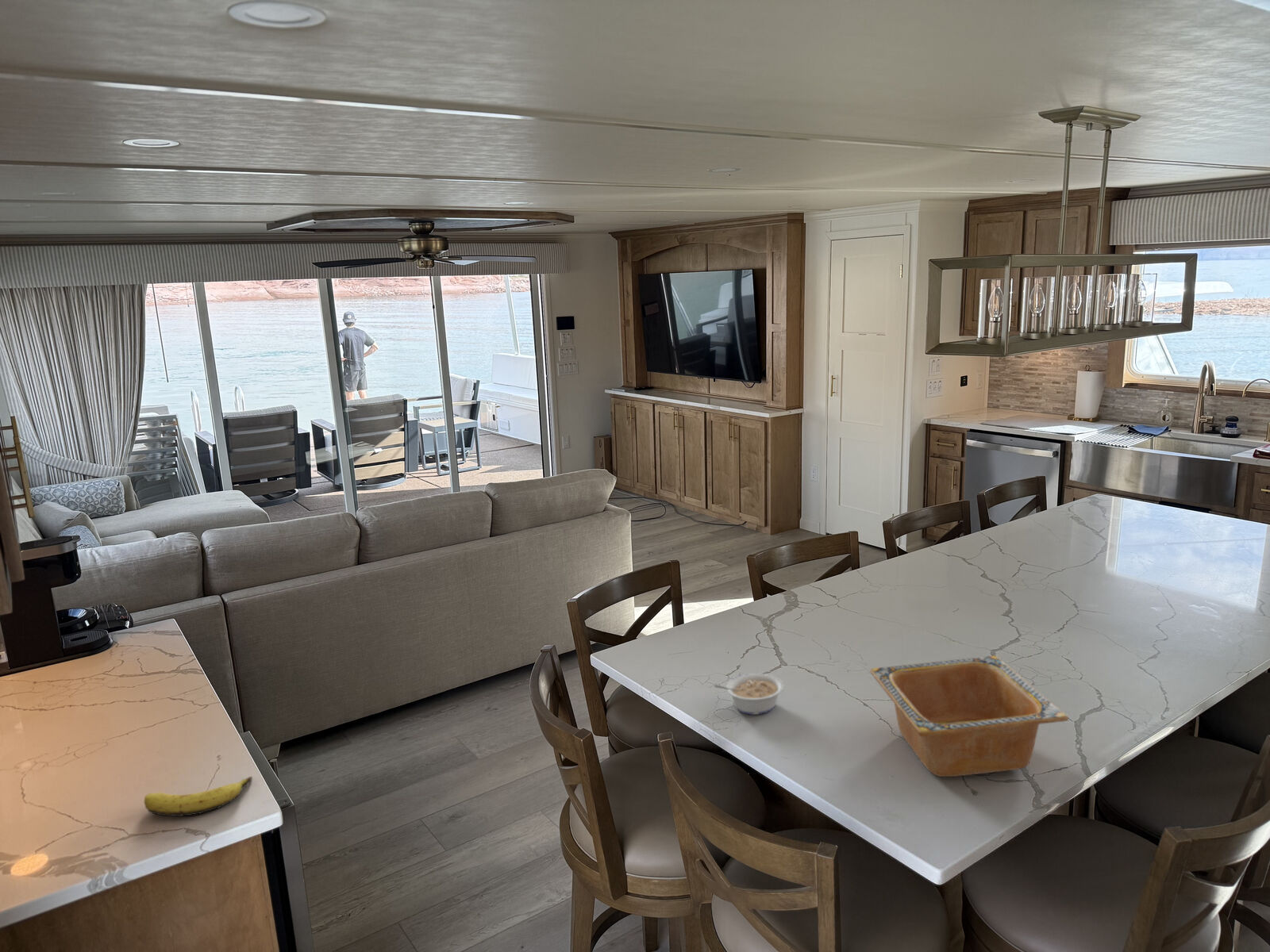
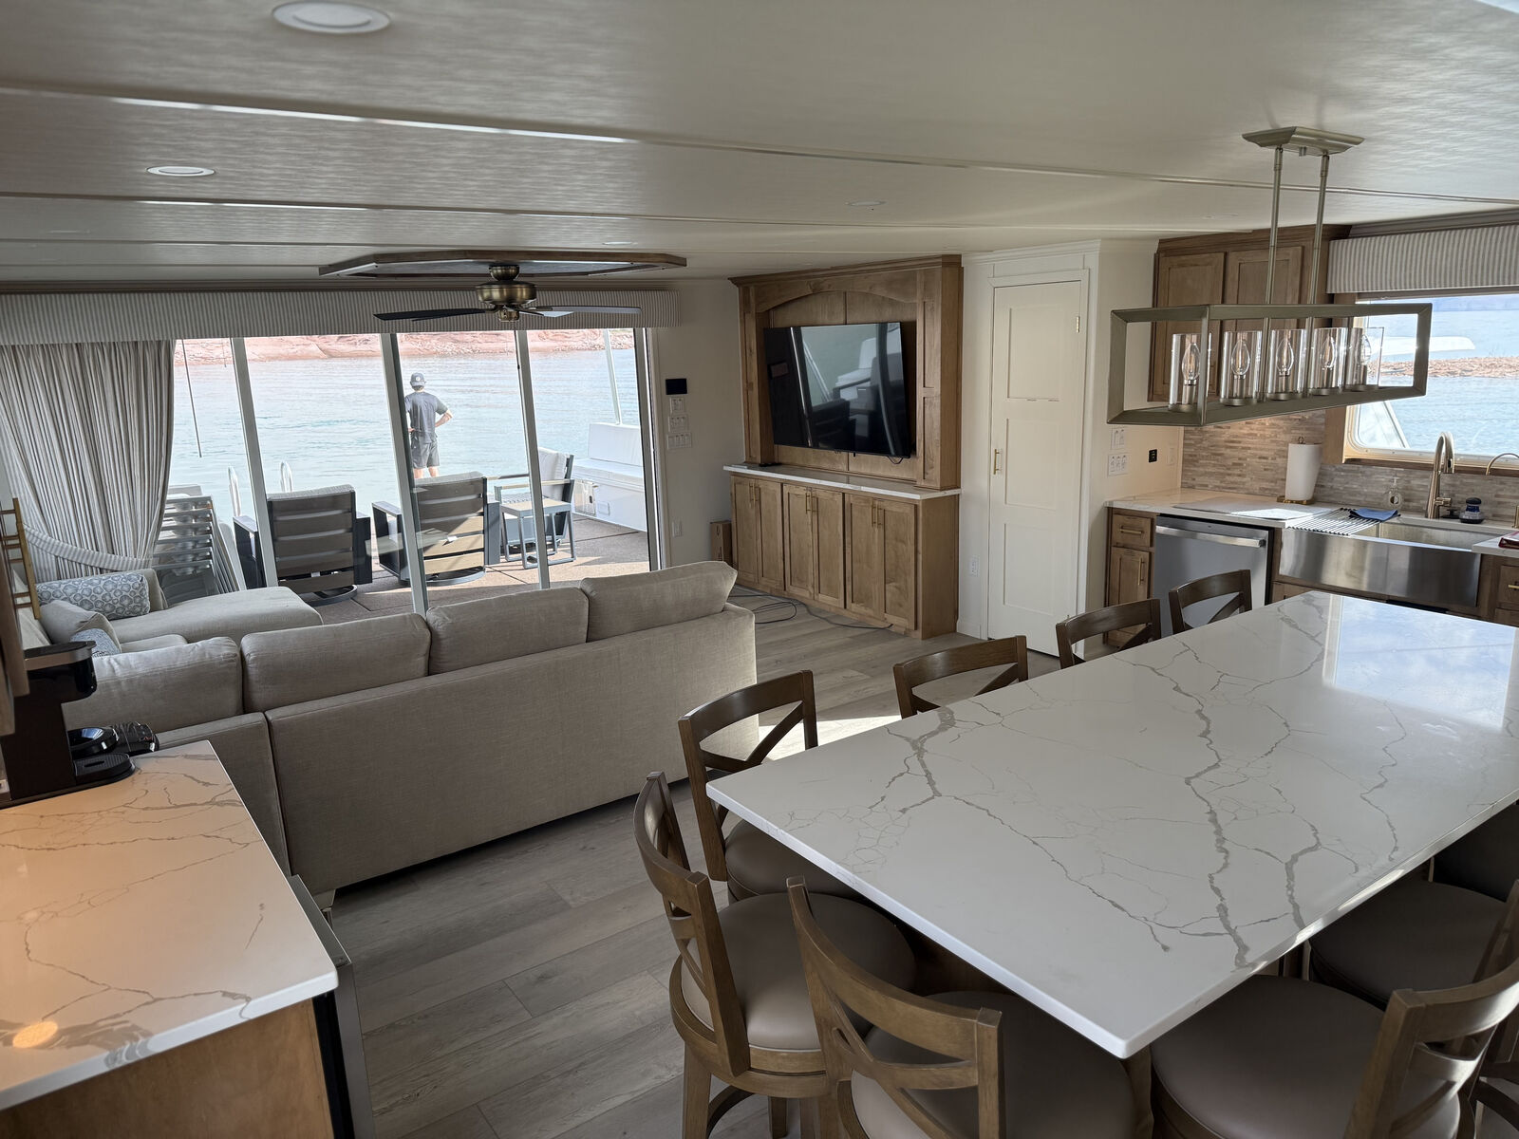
- banana (201, 793)
- legume (753, 694)
- serving bowl (960, 720)
